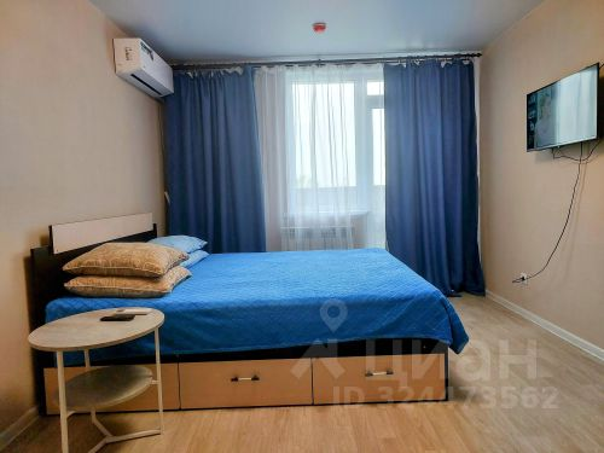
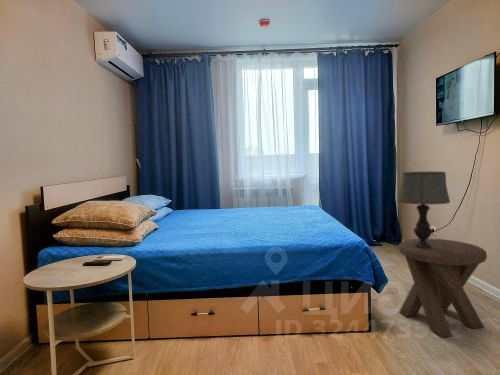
+ music stool (439, 283)
+ table lamp (423, 209)
